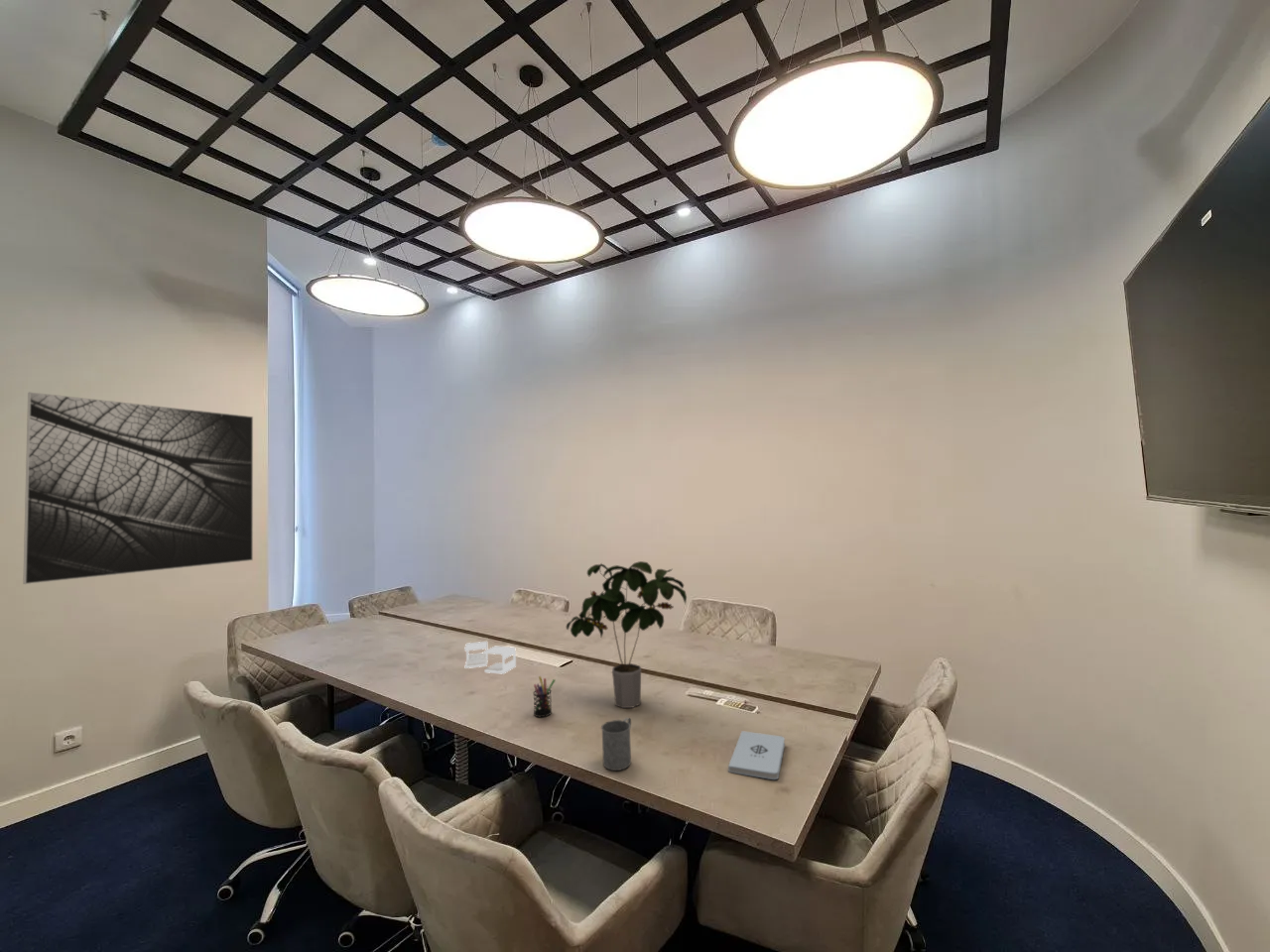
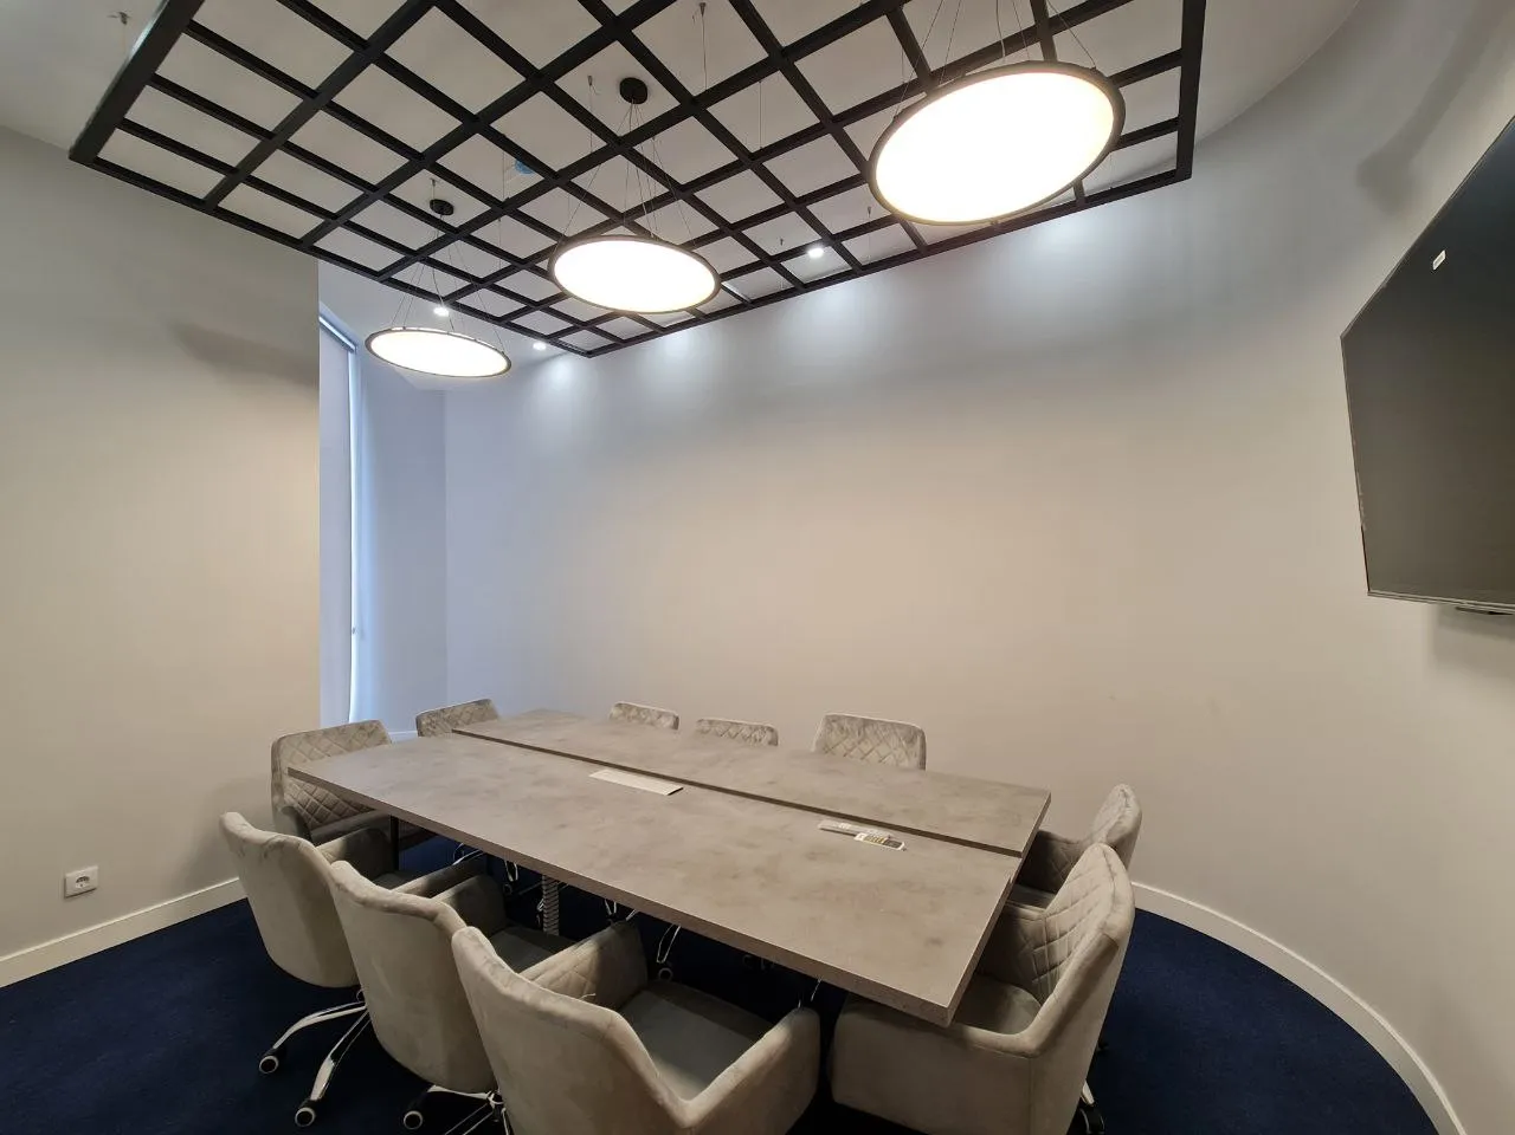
- pen holder (544, 694)
- potted plant (624, 631)
- notepad (758, 753)
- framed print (155, 487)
- tissue box (487, 656)
- mug (619, 741)
